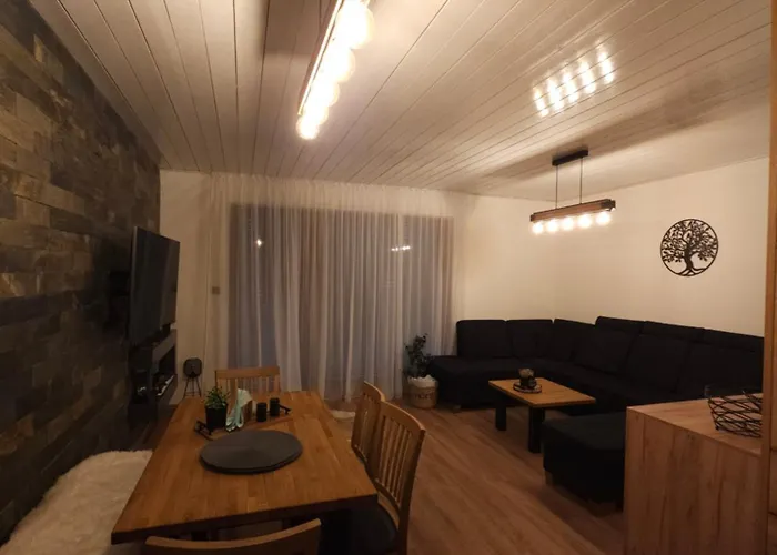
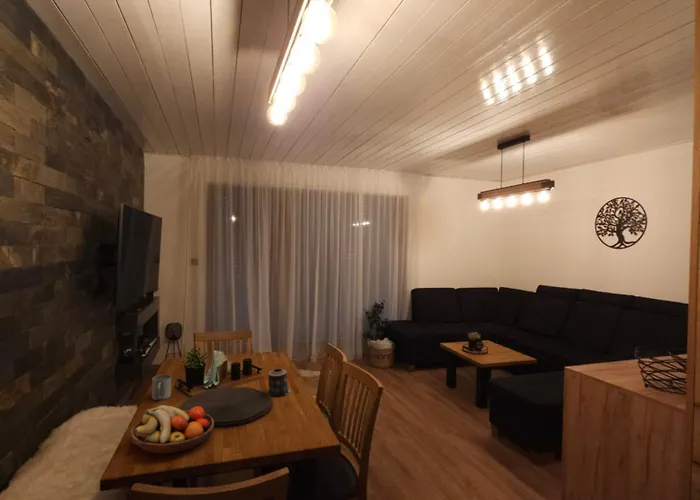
+ fruit bowl (174, 423)
+ candle (278, 380)
+ mug (160, 388)
